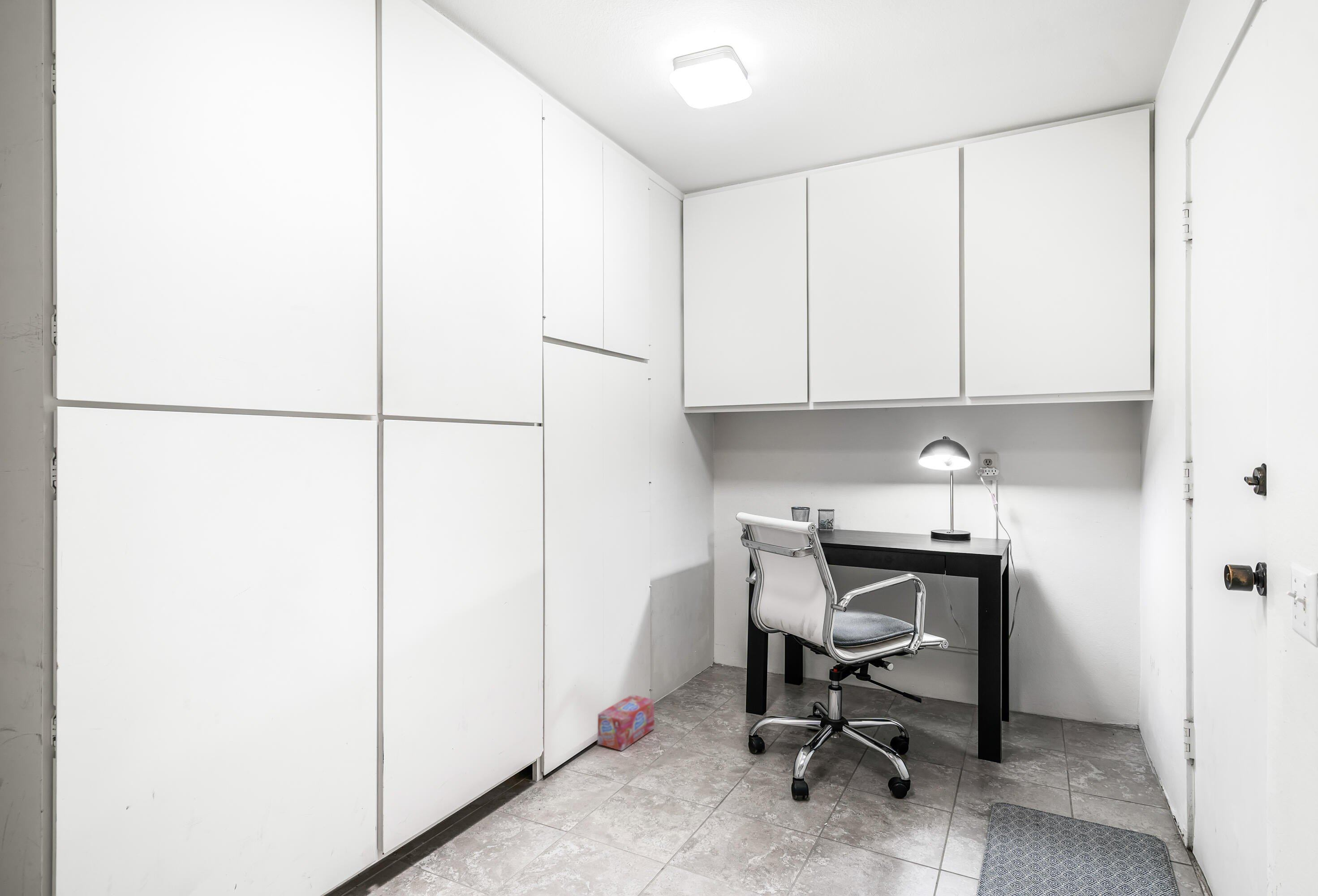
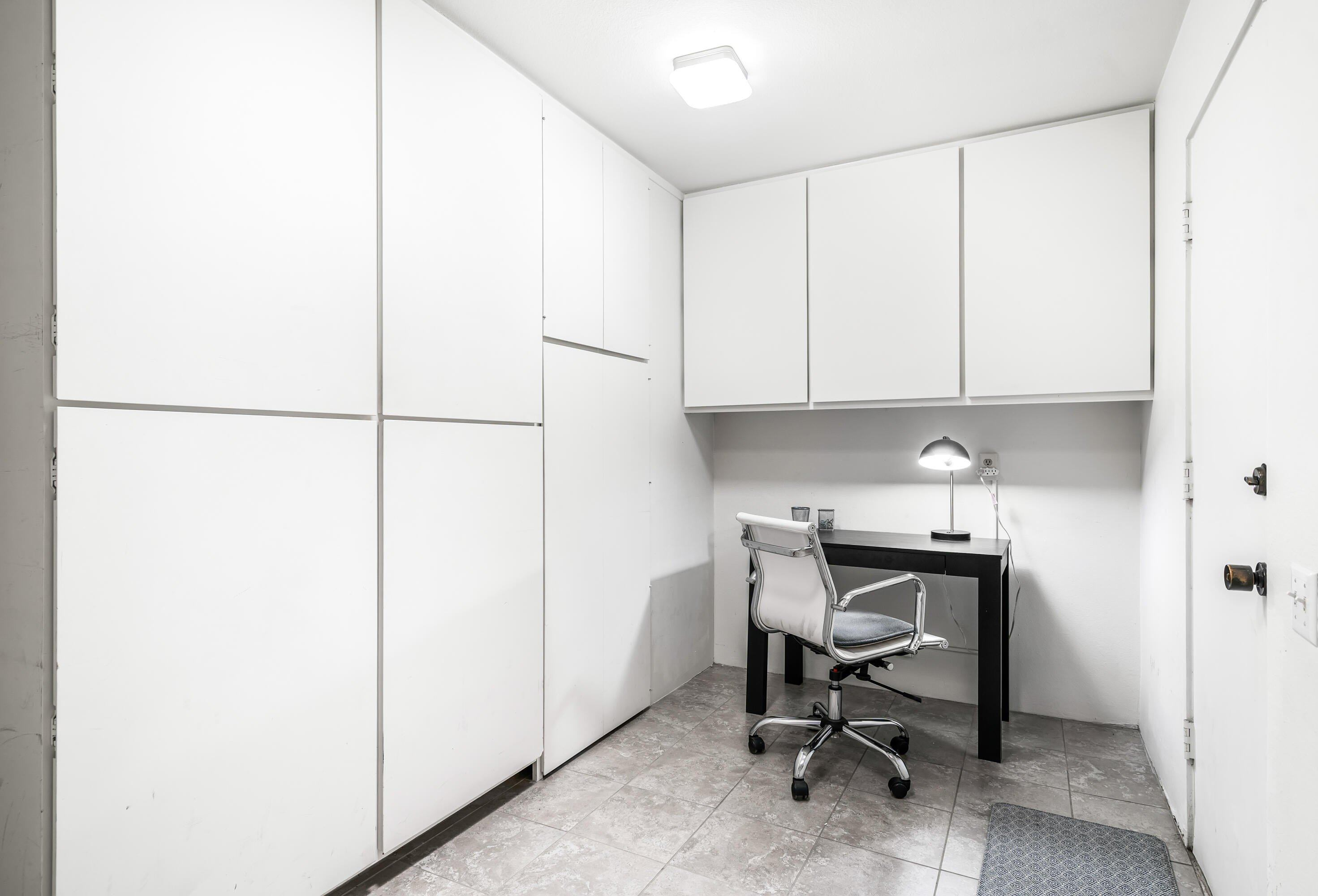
- box (627, 721)
